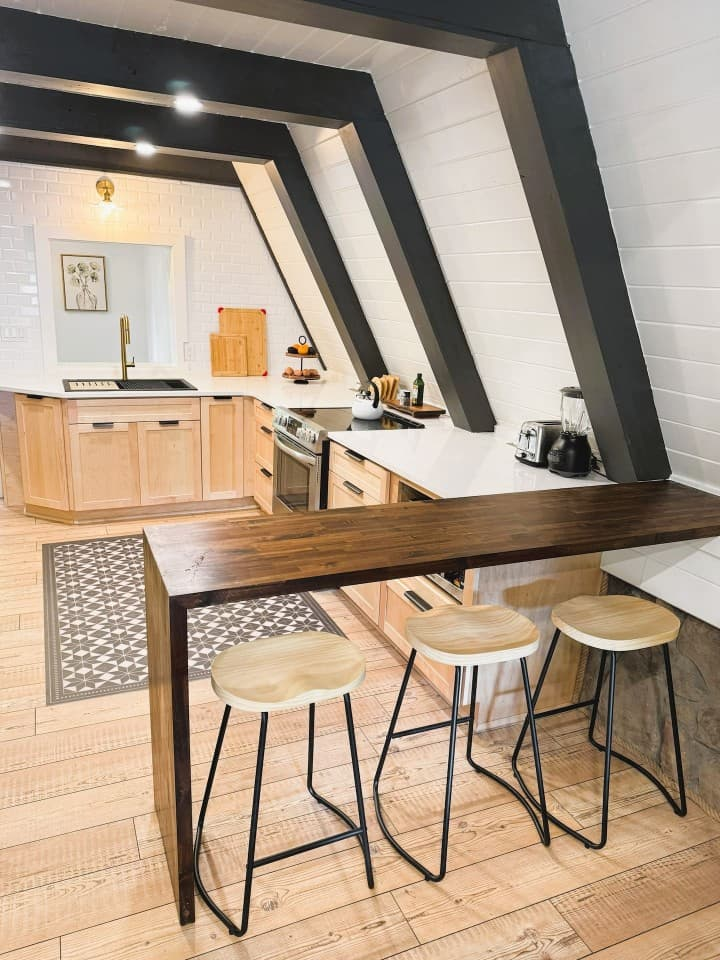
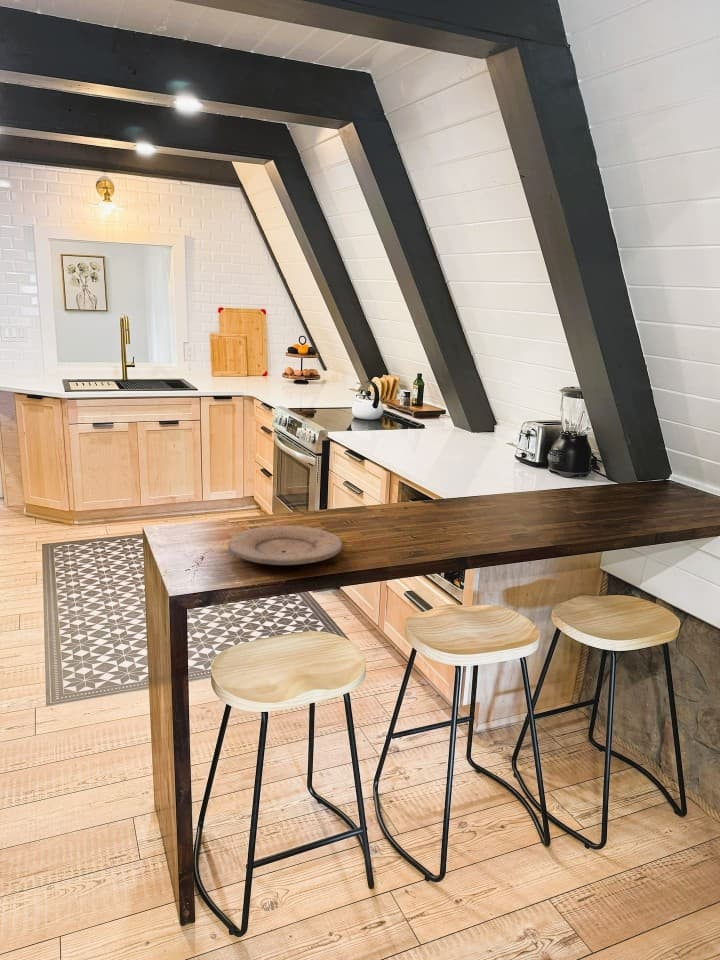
+ plate (285, 548)
